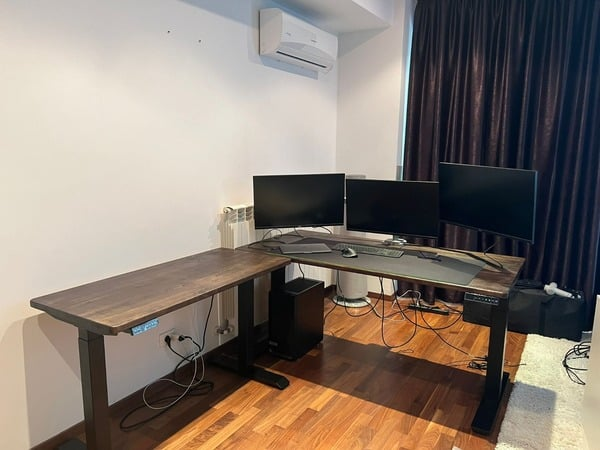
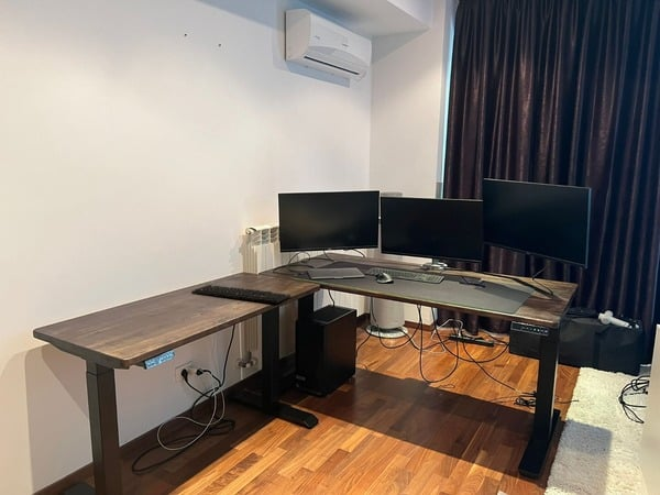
+ keyboard (240, 293)
